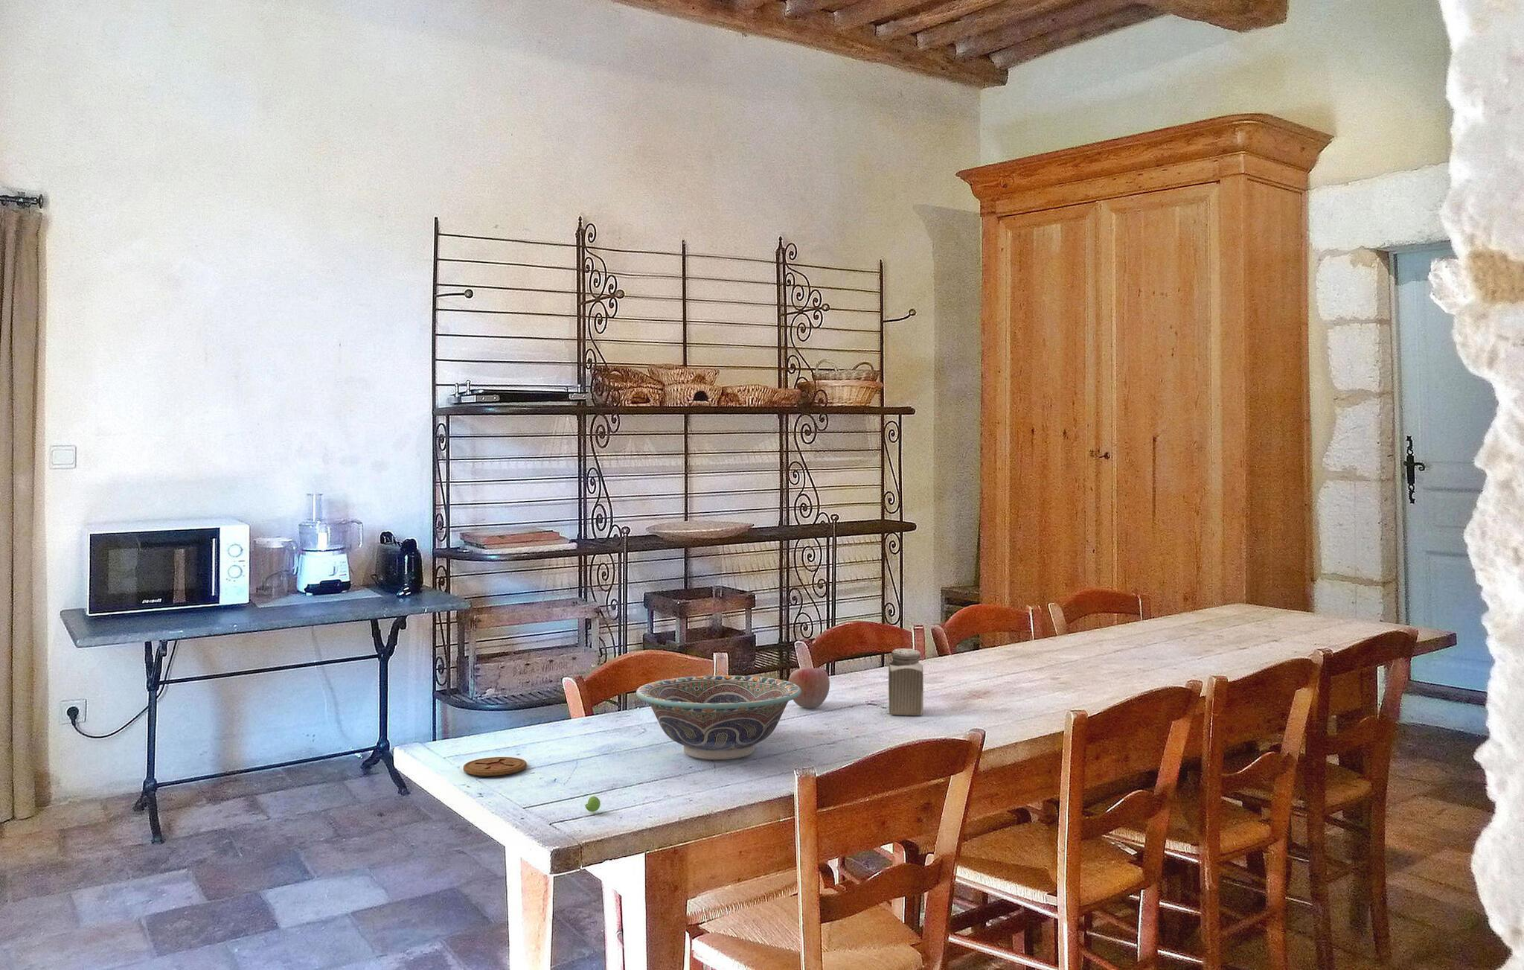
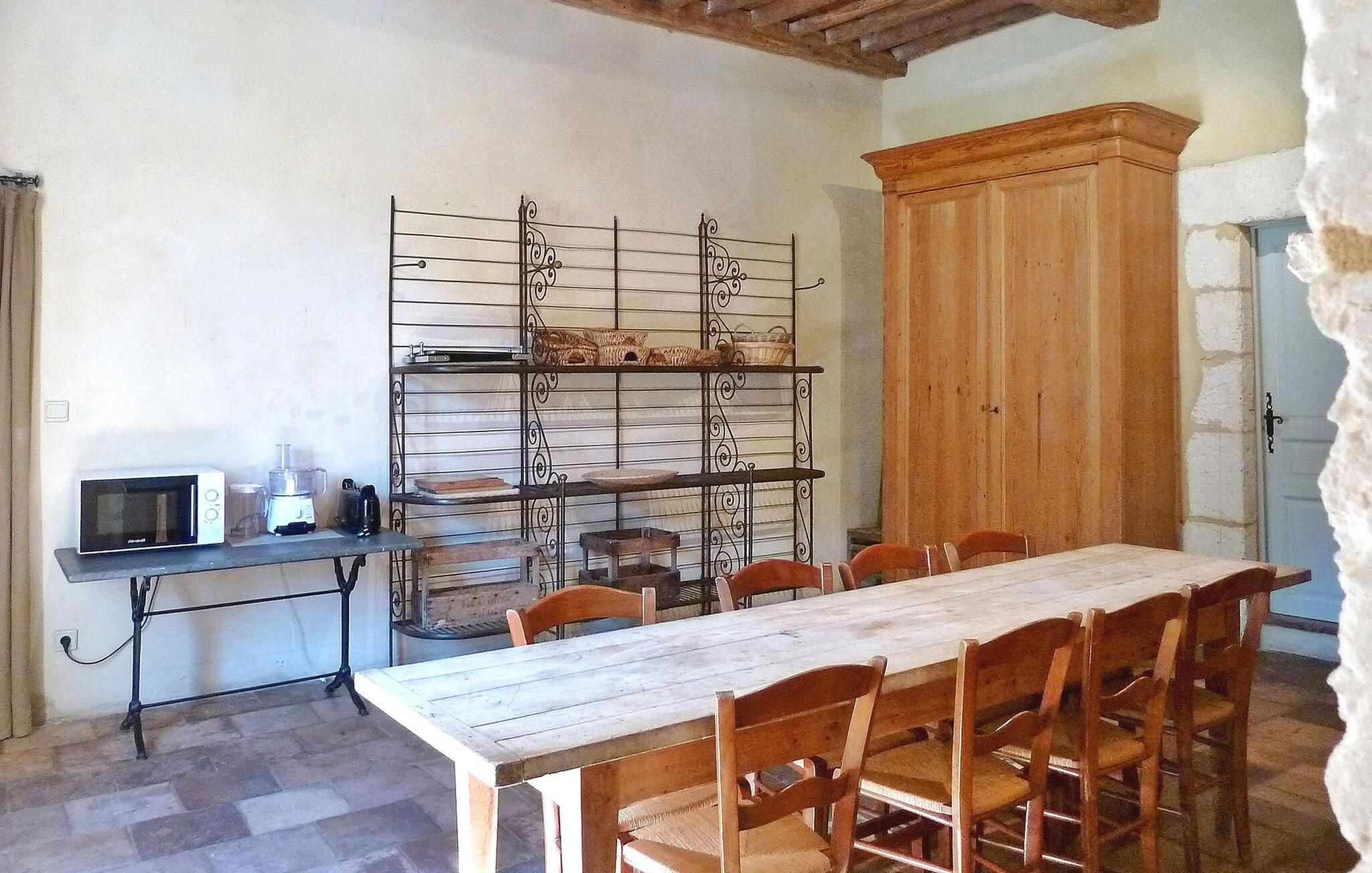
- coaster (494, 766)
- pear (585, 804)
- apple (809, 687)
- decorative bowl (719, 720)
- salt shaker (905, 680)
